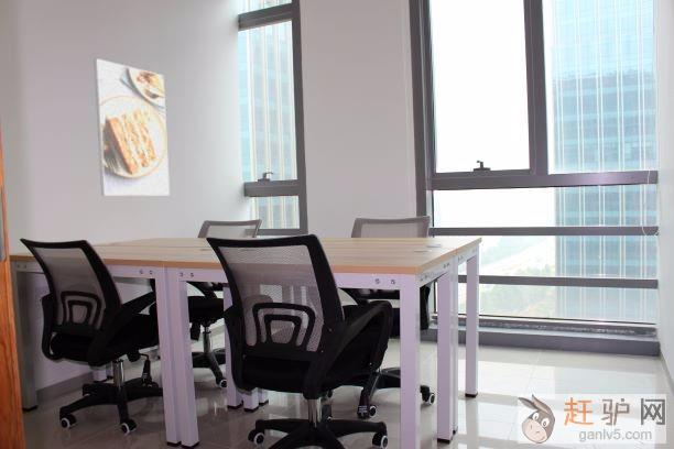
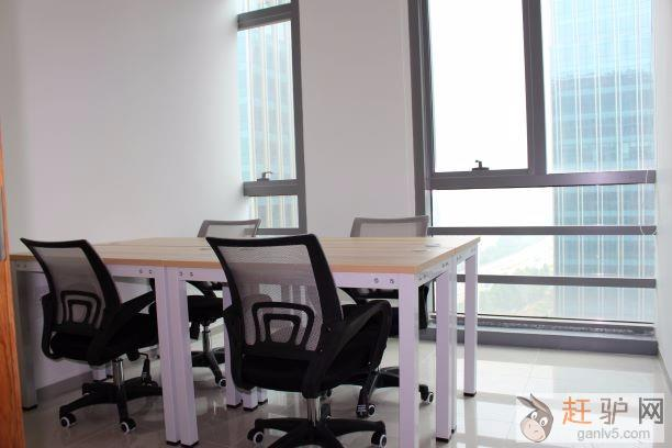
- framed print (133, 131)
